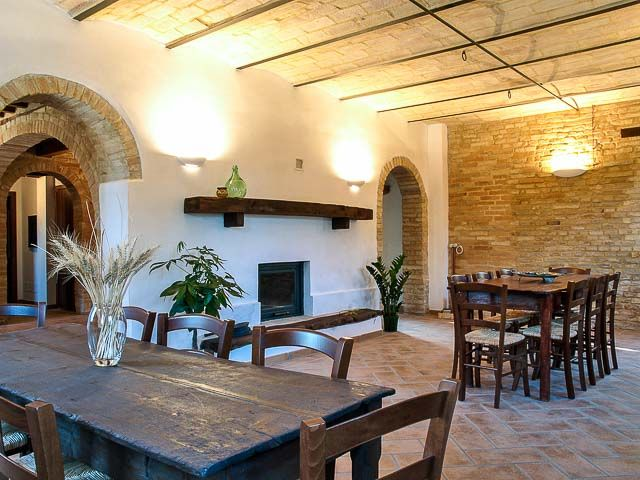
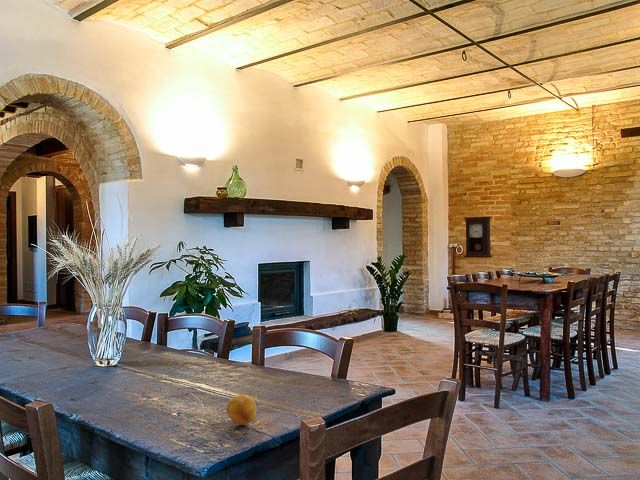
+ pendulum clock (477, 237)
+ fruit (242, 409)
